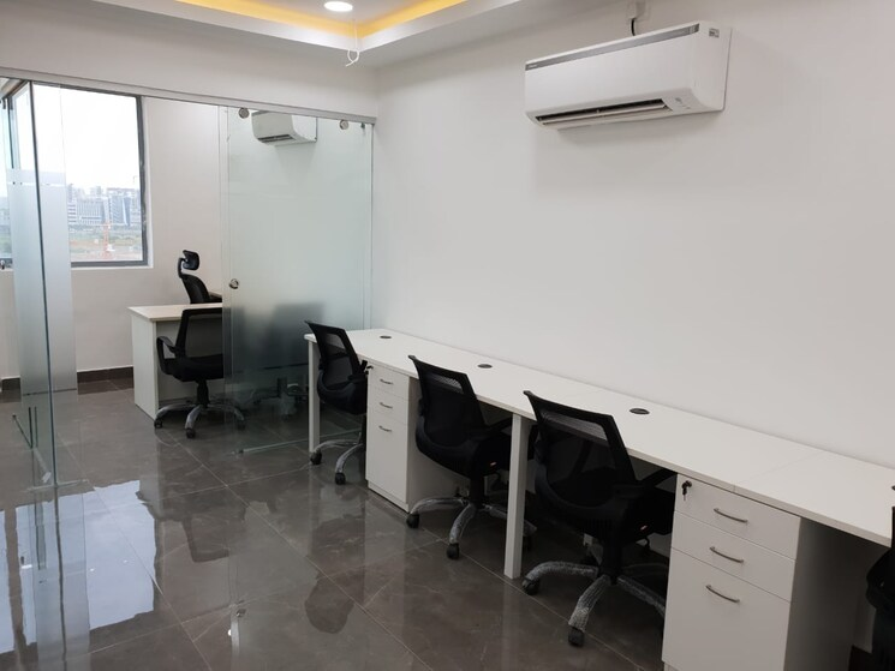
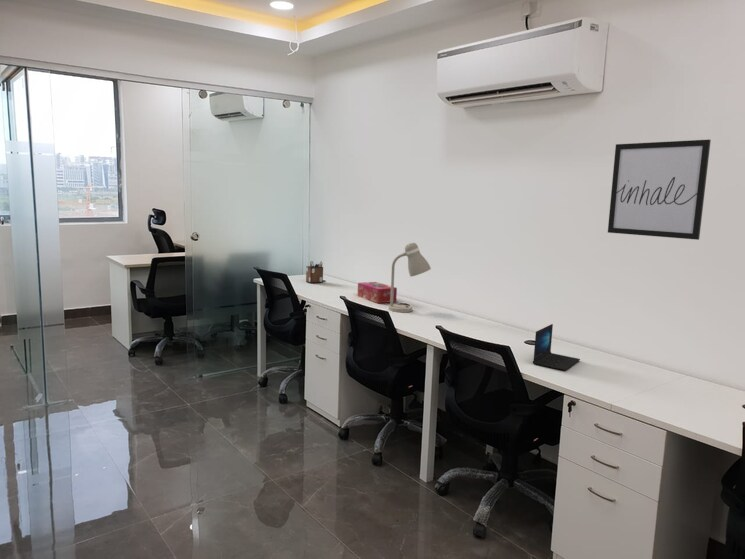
+ desk lamp (410, 276)
+ wall art (655, 189)
+ laptop (550, 346)
+ tissue box (376, 292)
+ desk organizer (314, 271)
